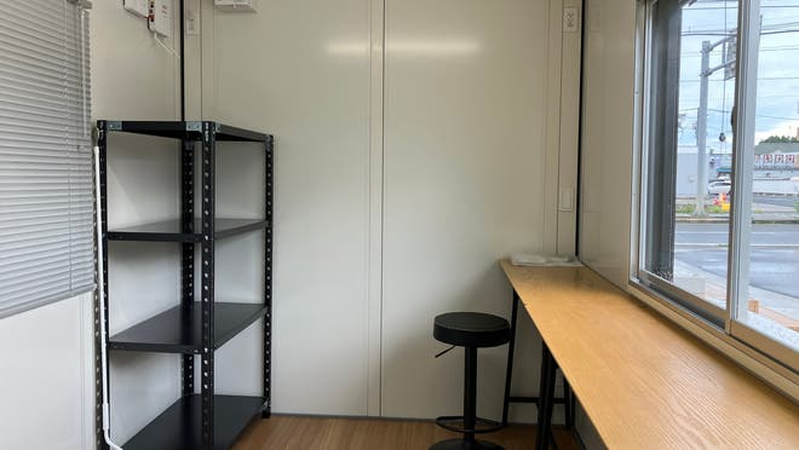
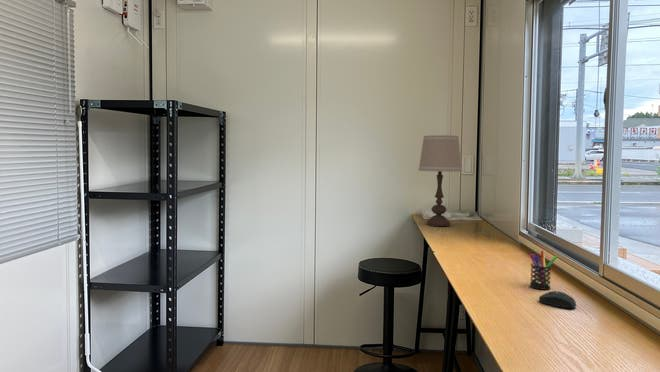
+ pen holder (543, 268)
+ mouse (557, 298)
+ table lamp (439, 180)
